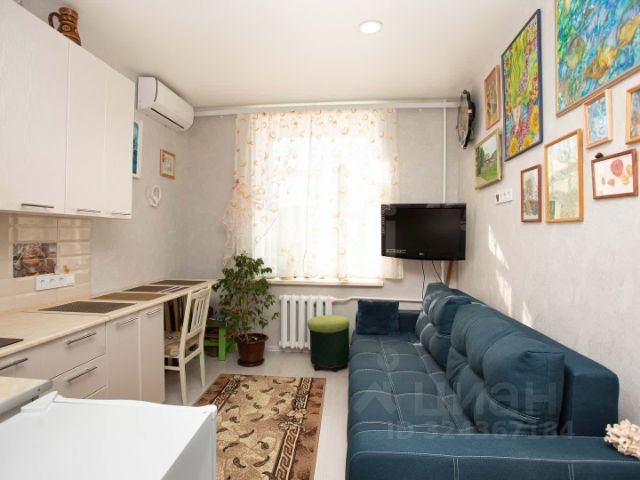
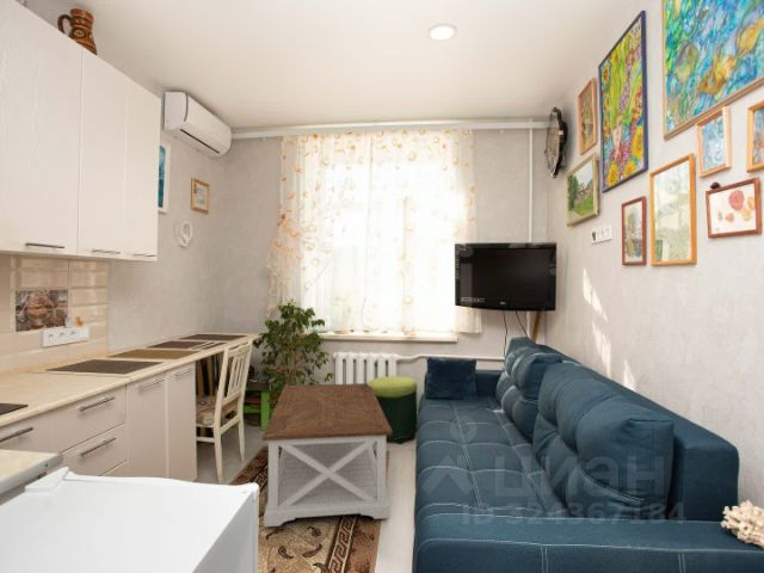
+ coffee table (327, 438)
